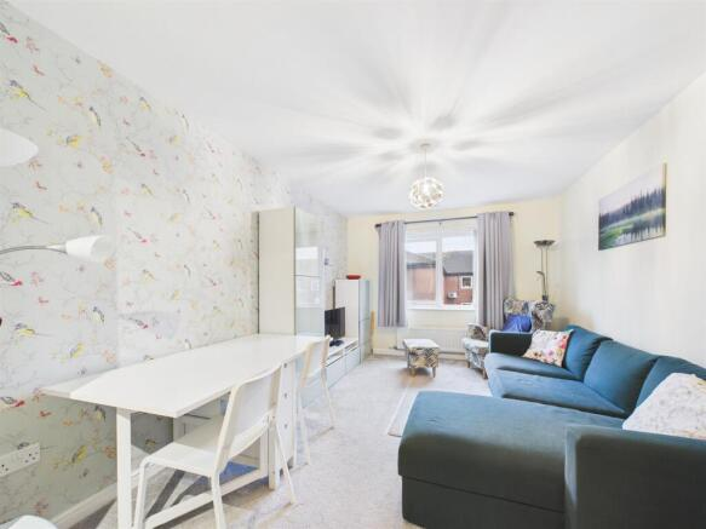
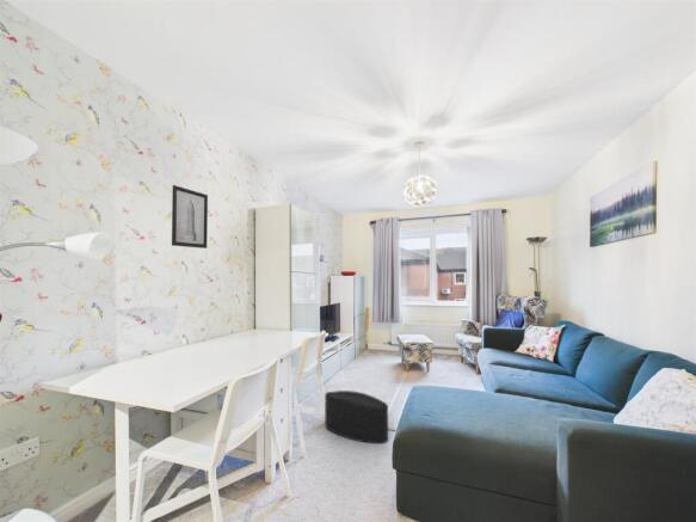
+ wall art (190, 219)
+ ottoman (355, 414)
